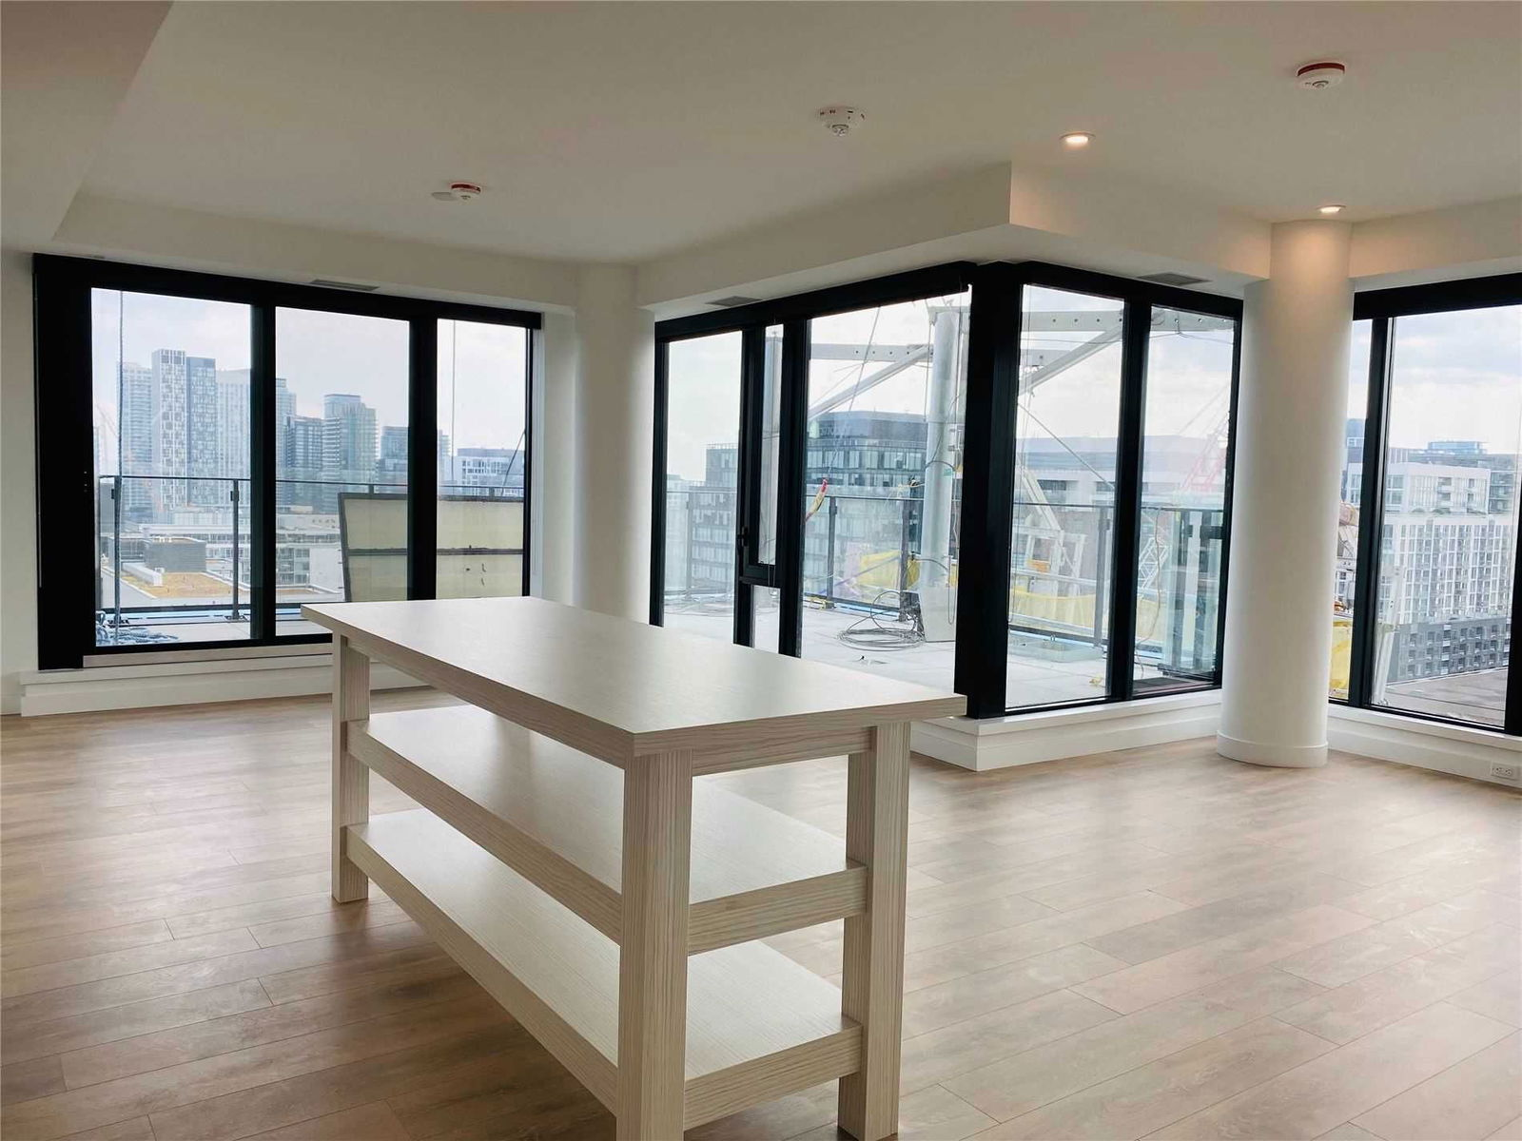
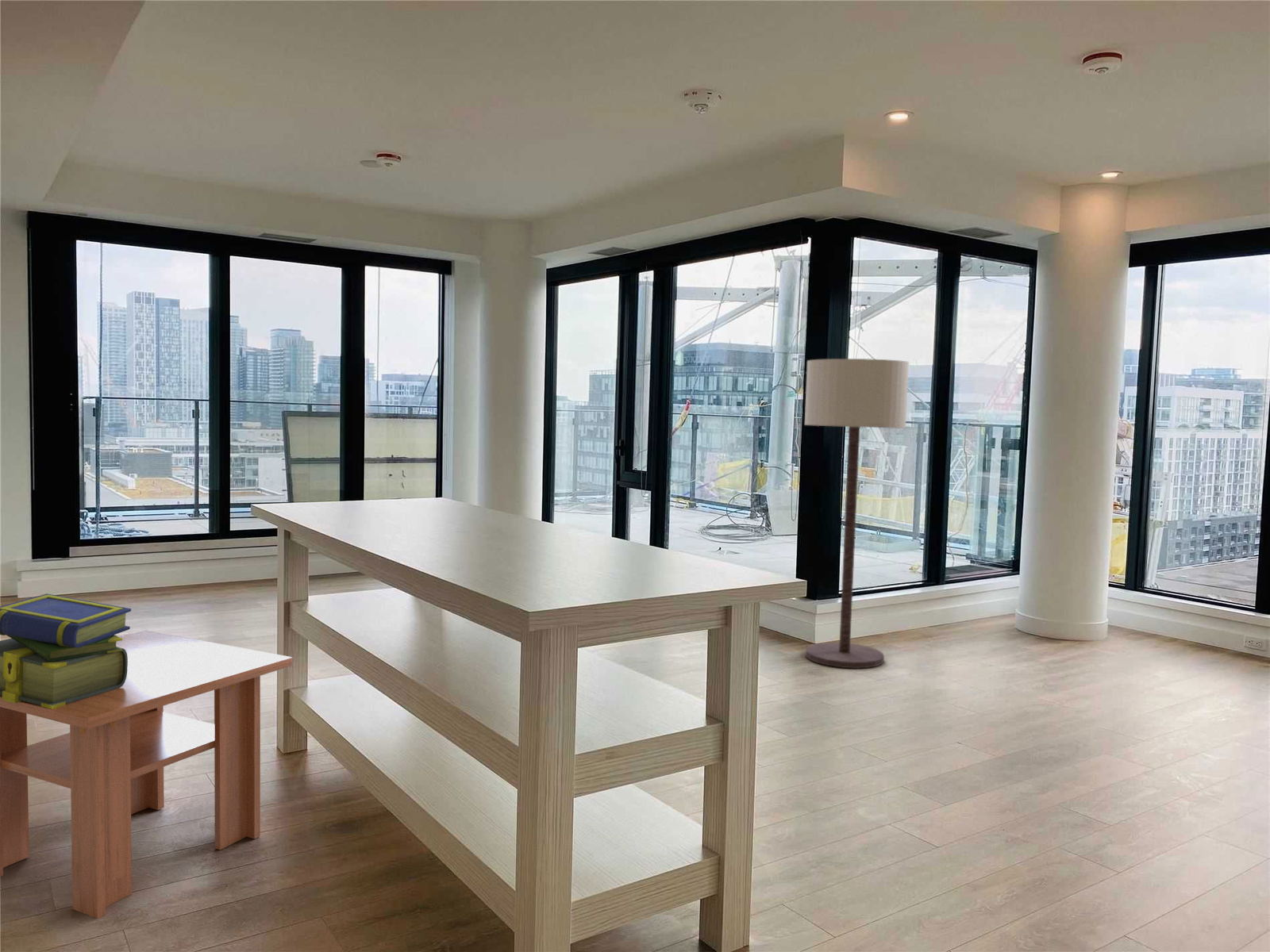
+ floor lamp (850, 511)
+ stack of books (58, 645)
+ coffee table (122, 760)
